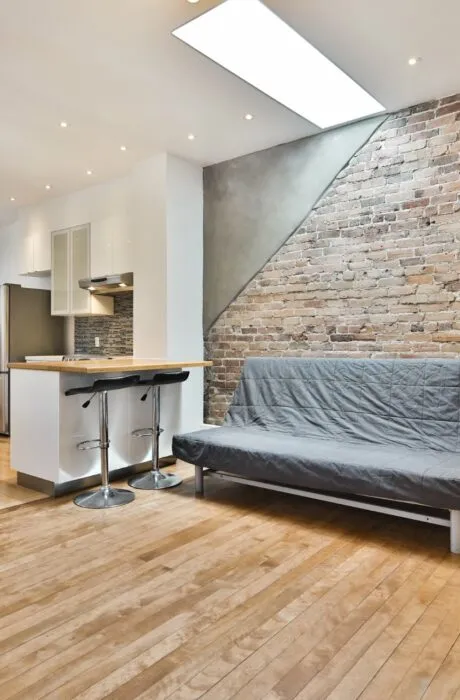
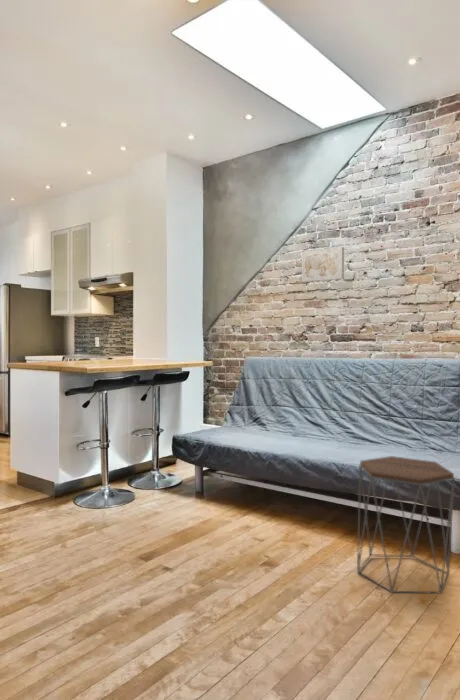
+ wall art (322, 265)
+ side table (404, 520)
